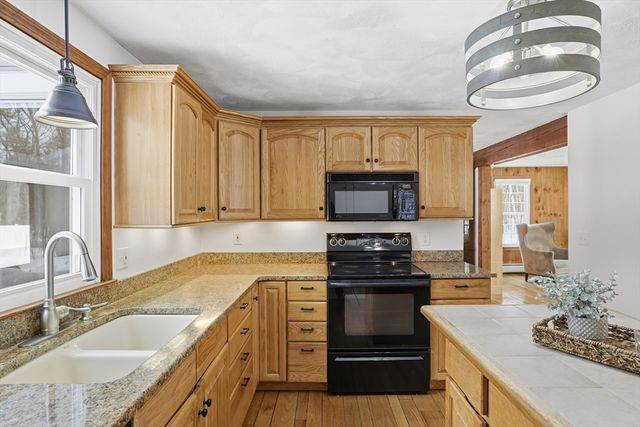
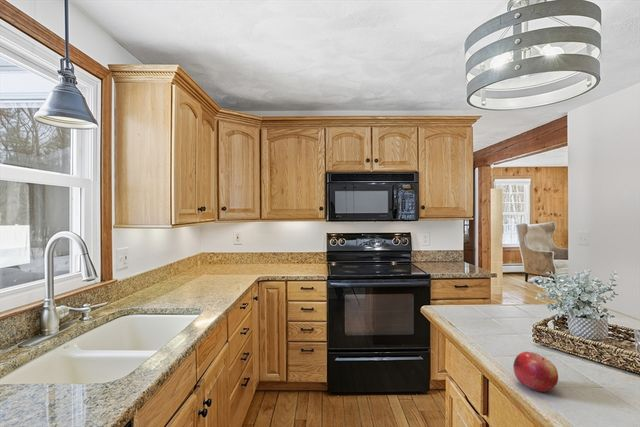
+ fruit (534, 369)
